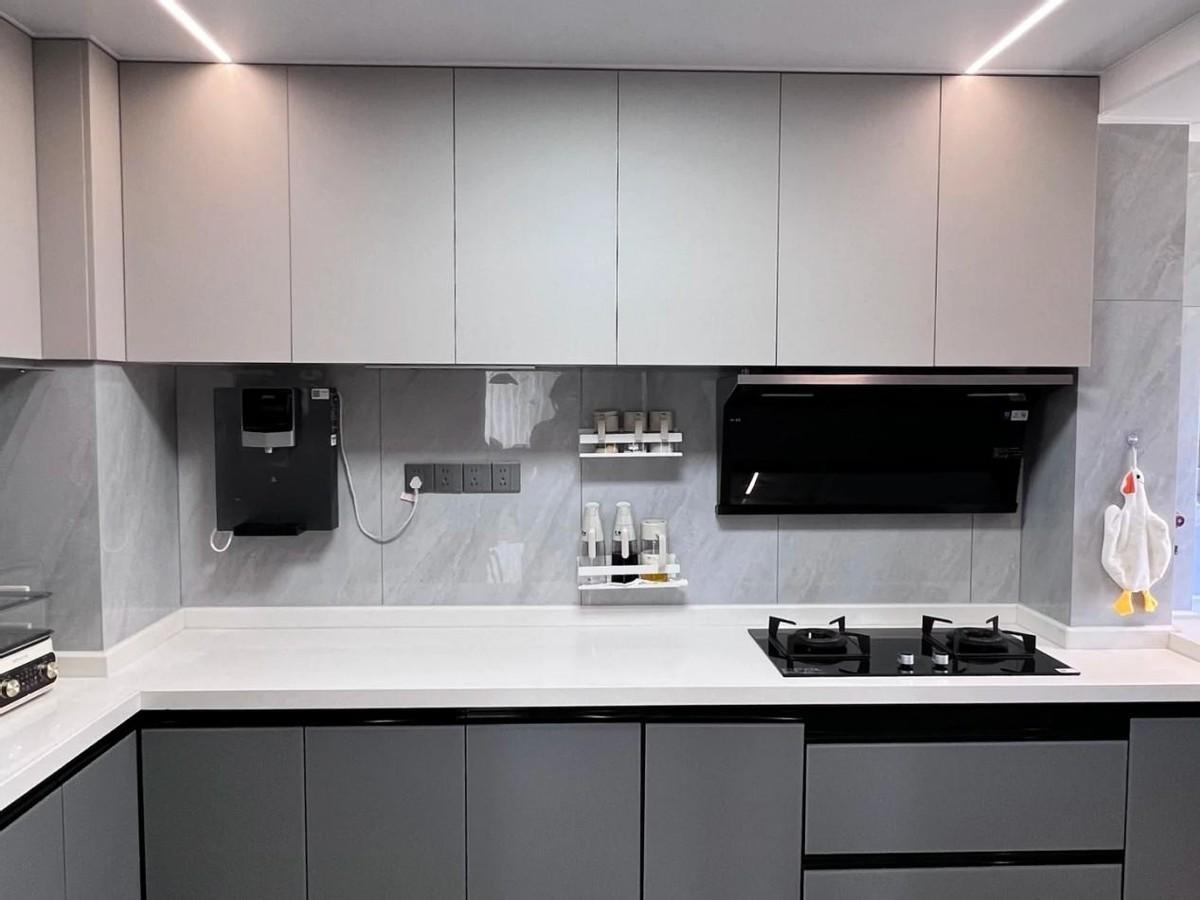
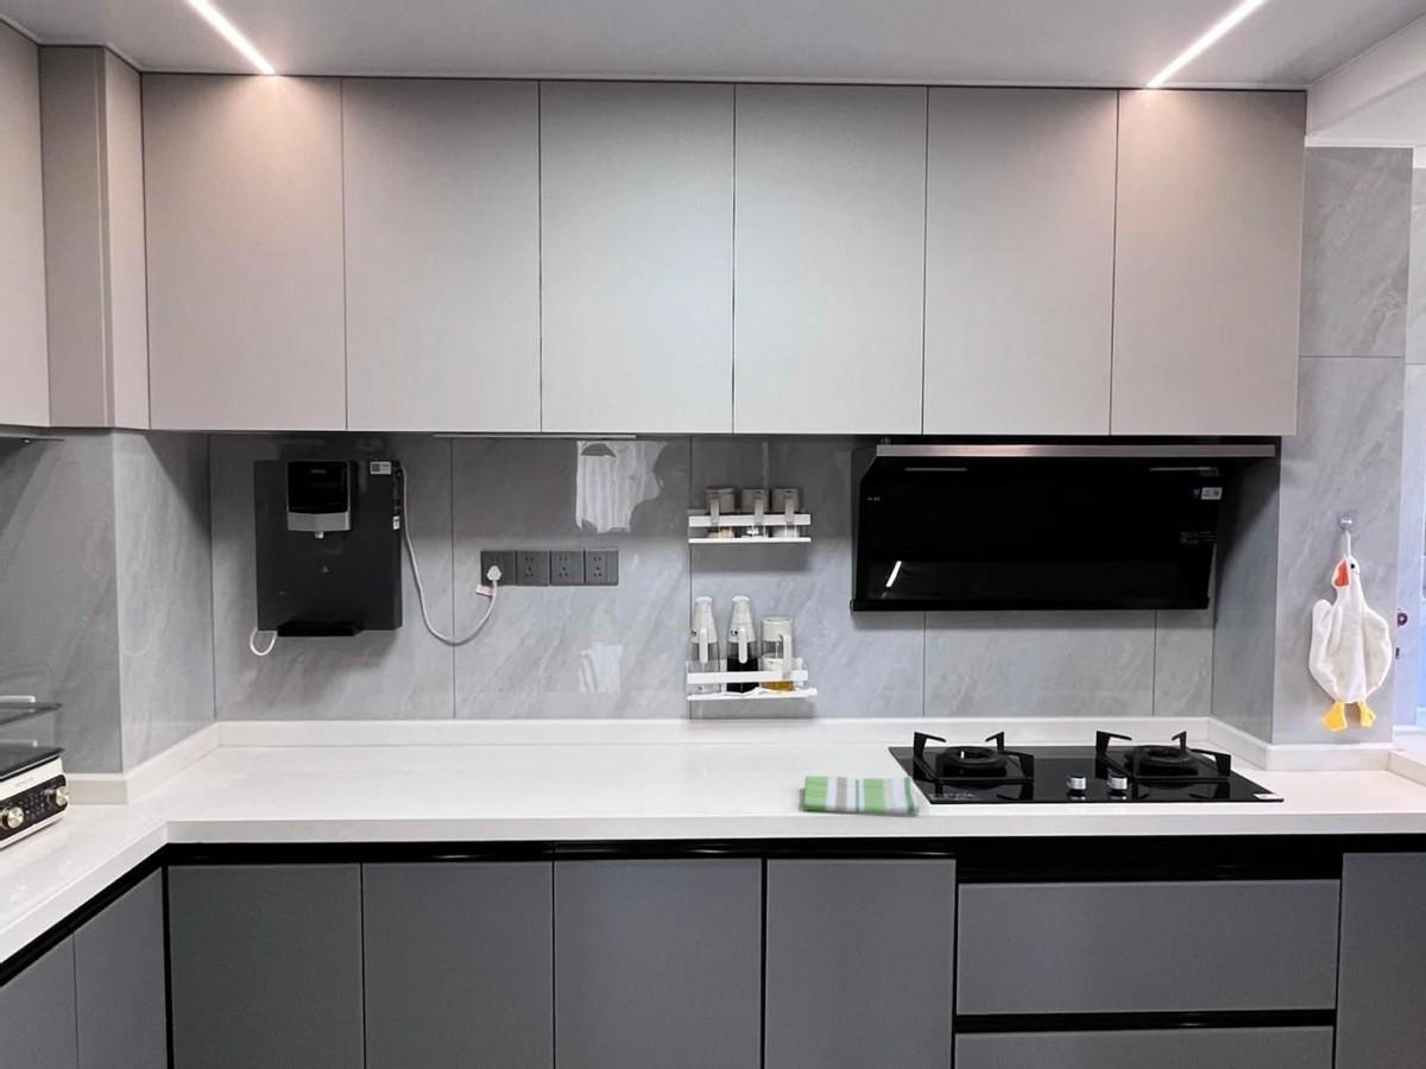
+ dish towel (859, 792)
